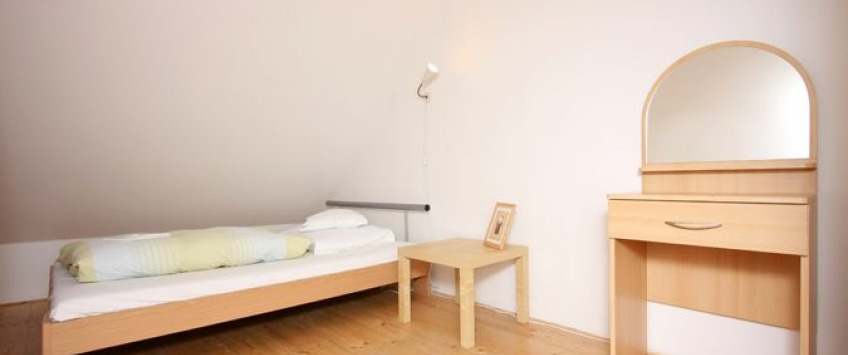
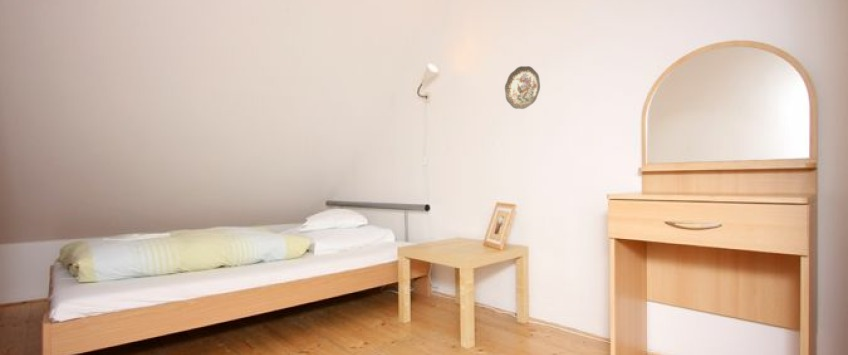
+ decorative plate (522, 87)
